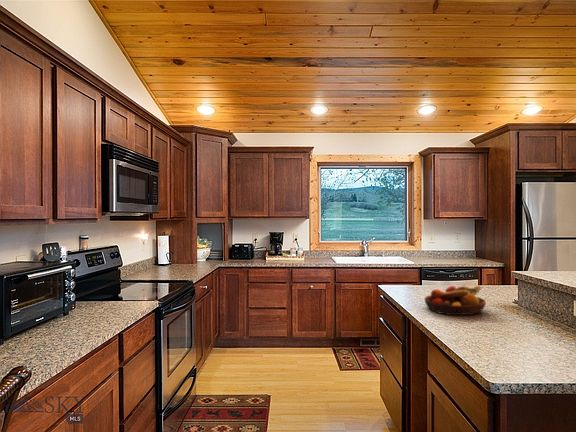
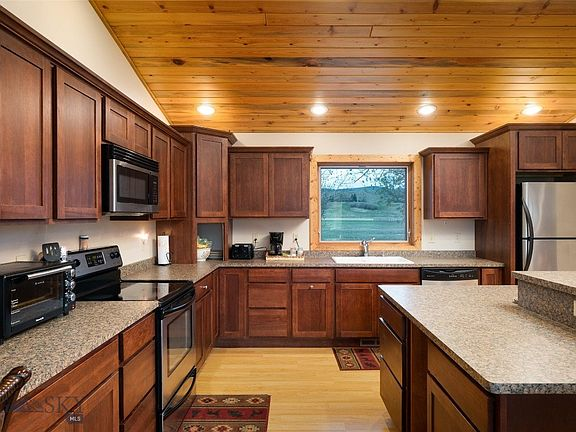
- fruit bowl (454, 297)
